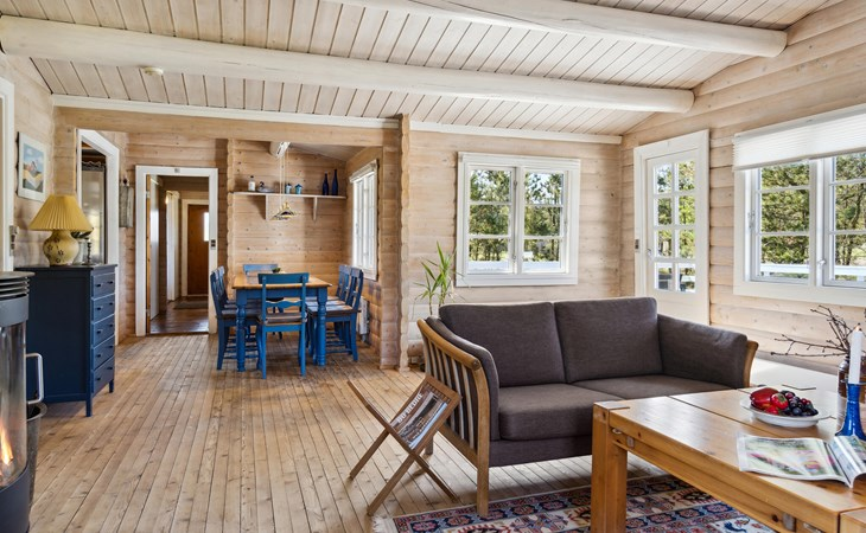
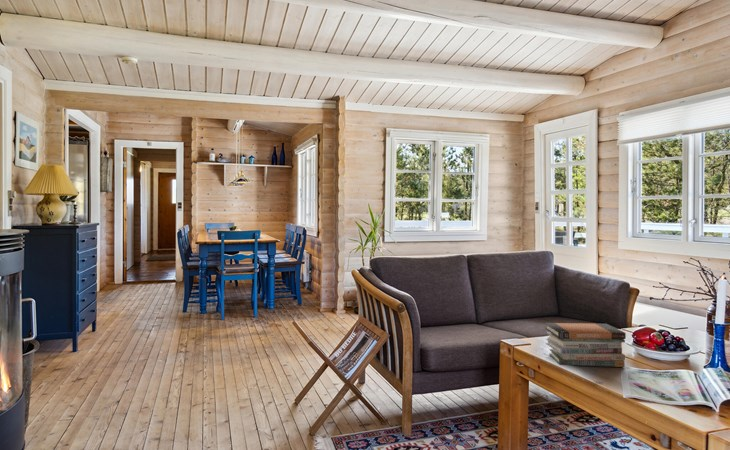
+ book stack (583, 344)
